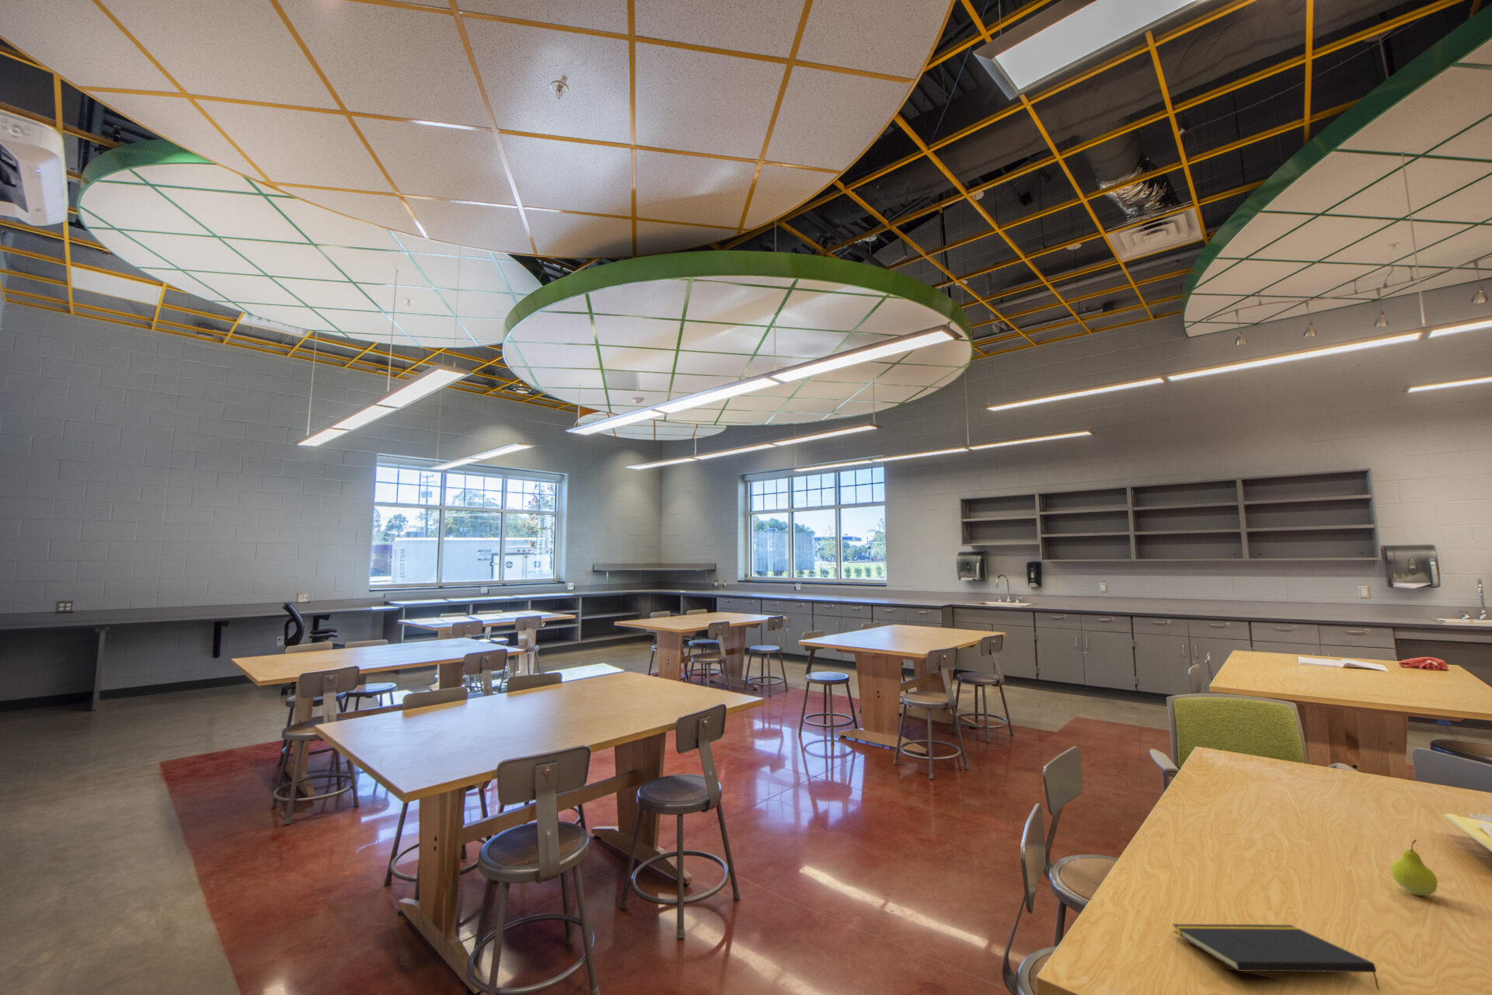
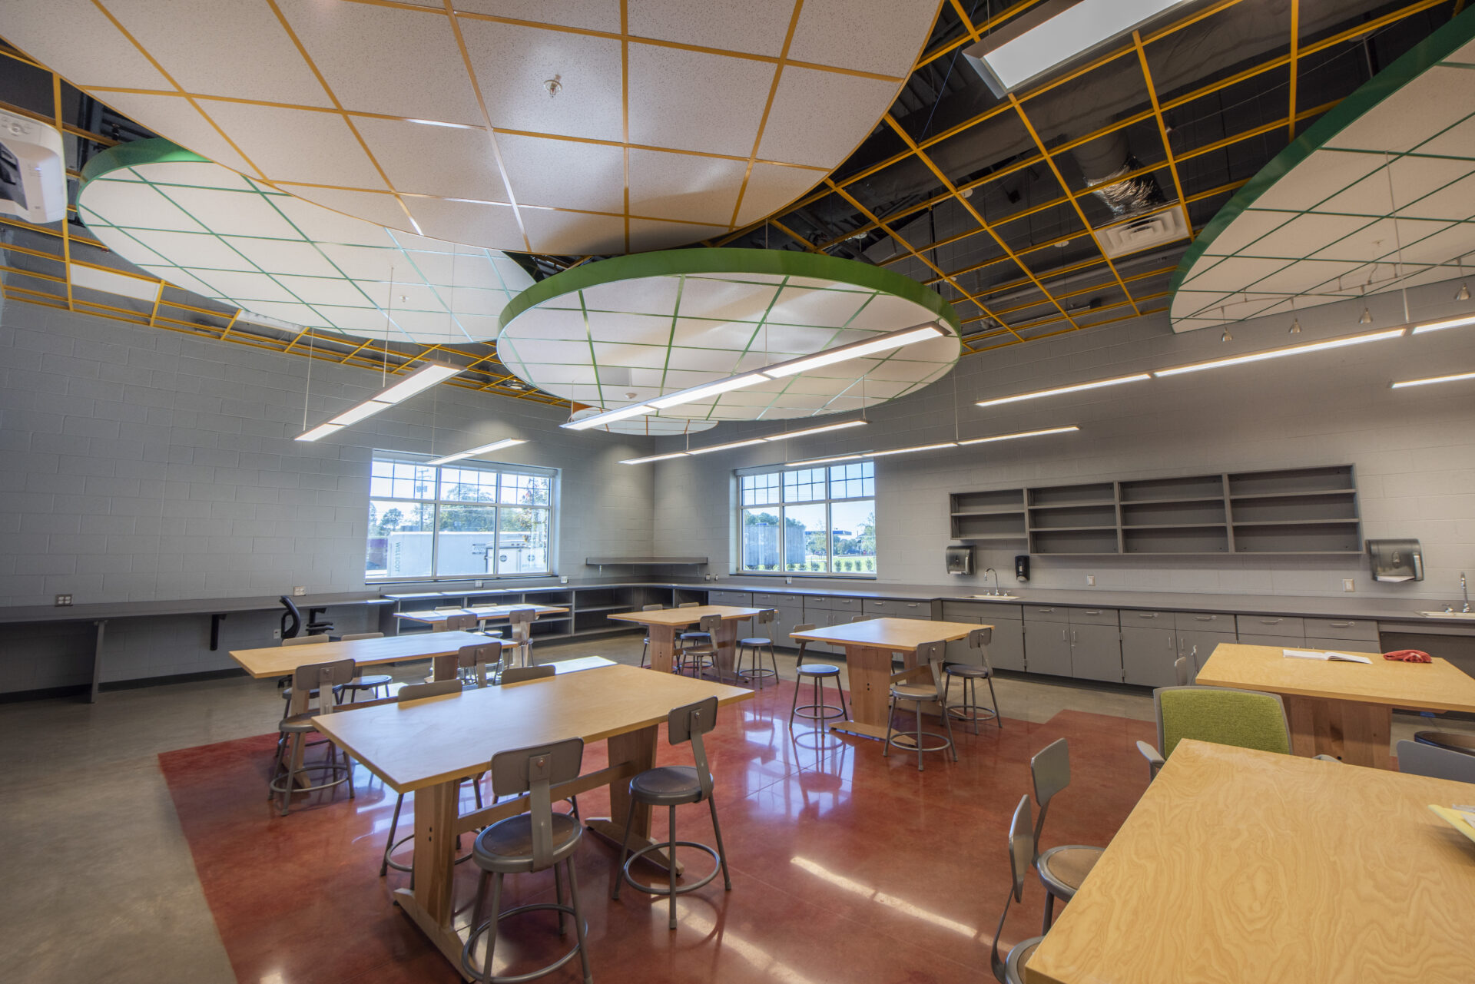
- notepad (1266, 946)
- fruit (1412, 864)
